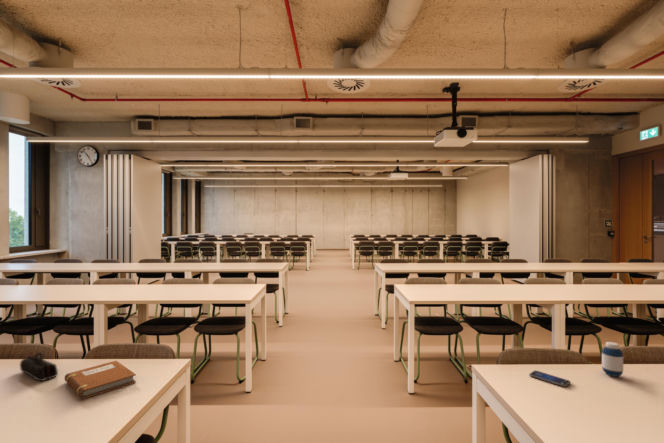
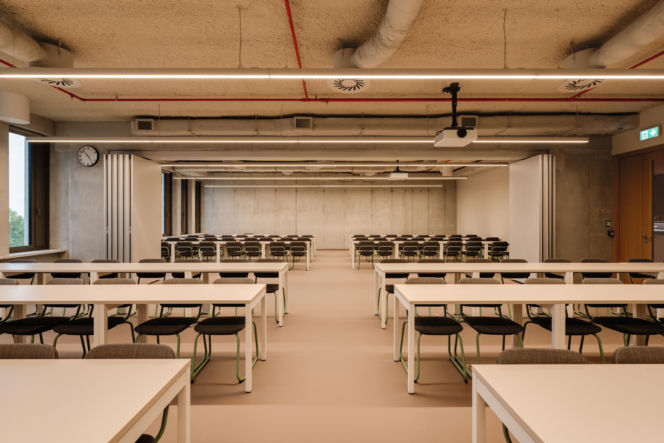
- smartphone (549, 378)
- pencil case (38, 363)
- medicine bottle (612, 359)
- notebook (99, 377)
